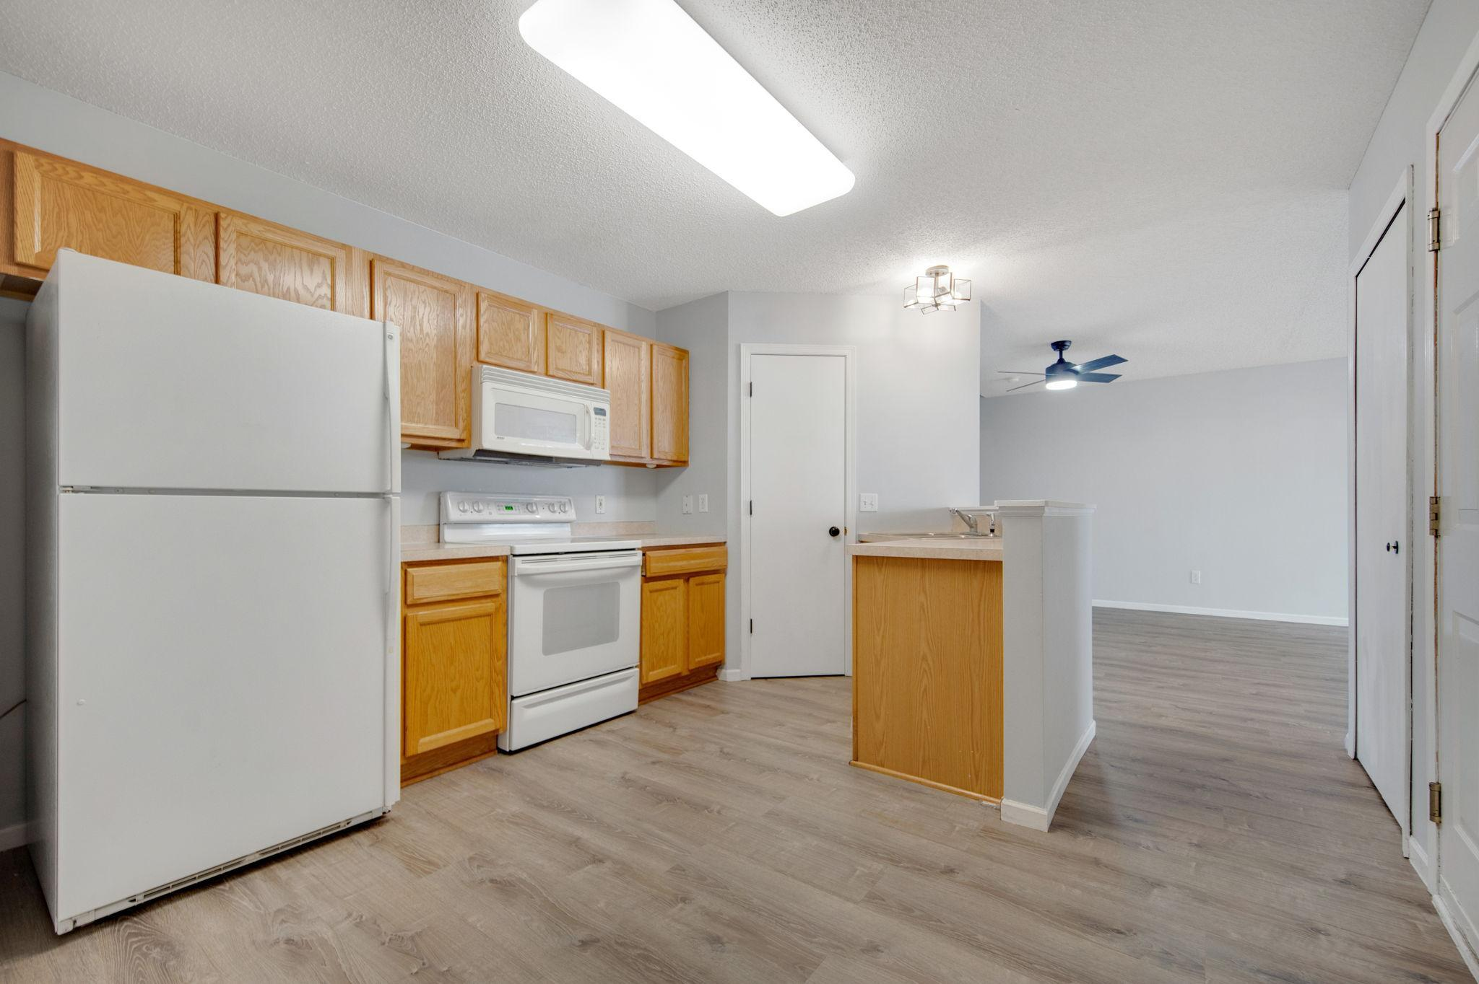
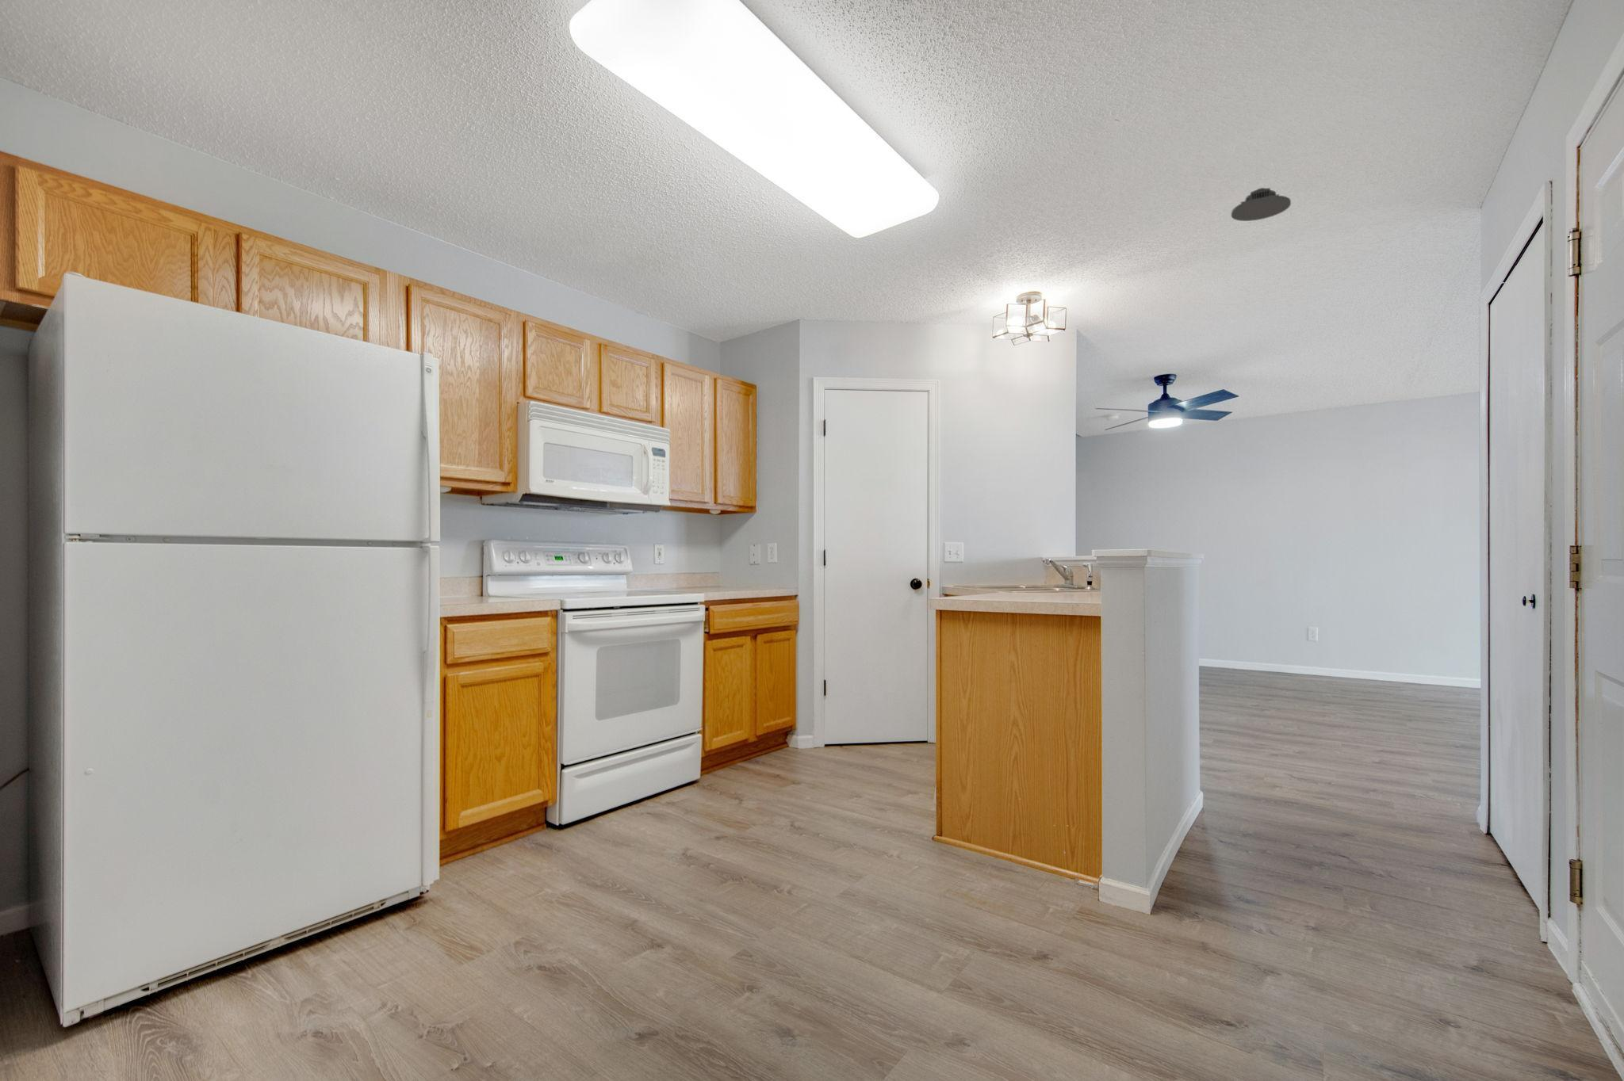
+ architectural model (1260, 198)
